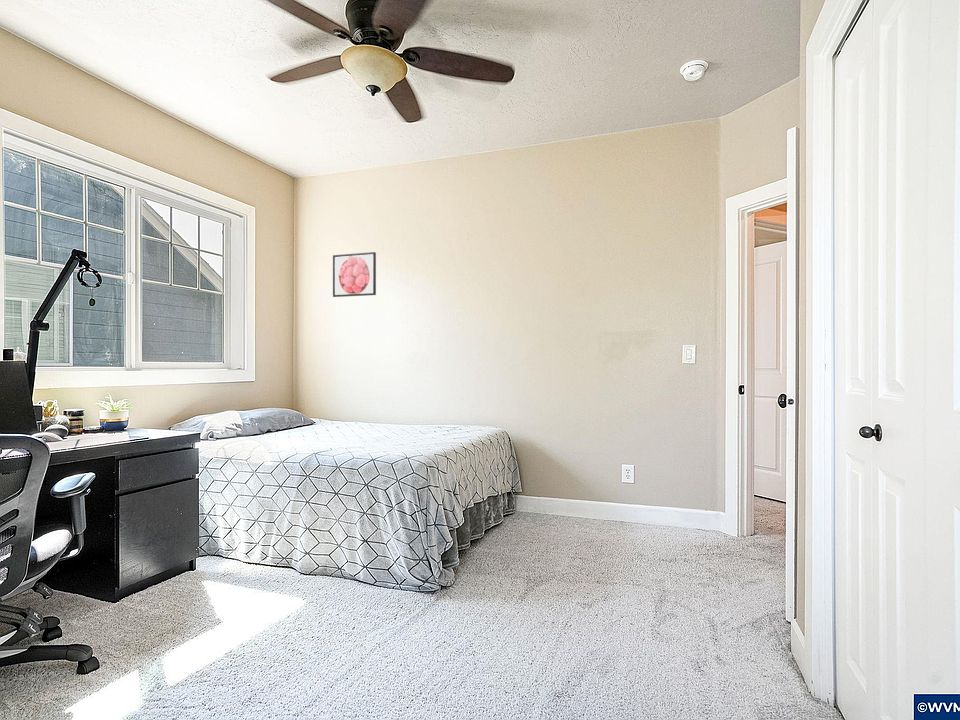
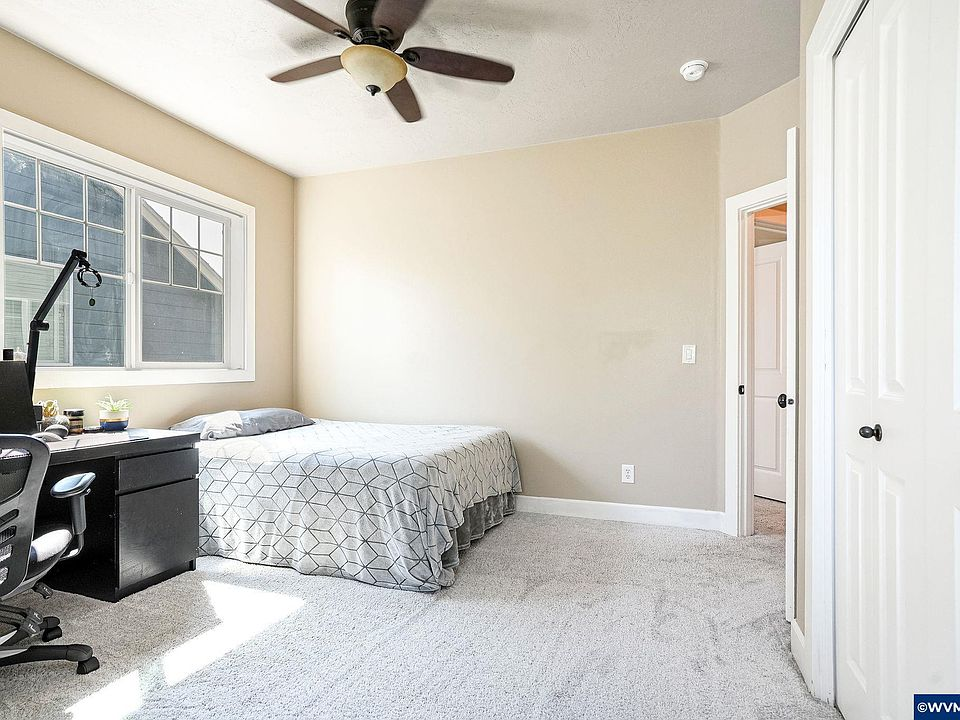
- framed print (354, 274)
